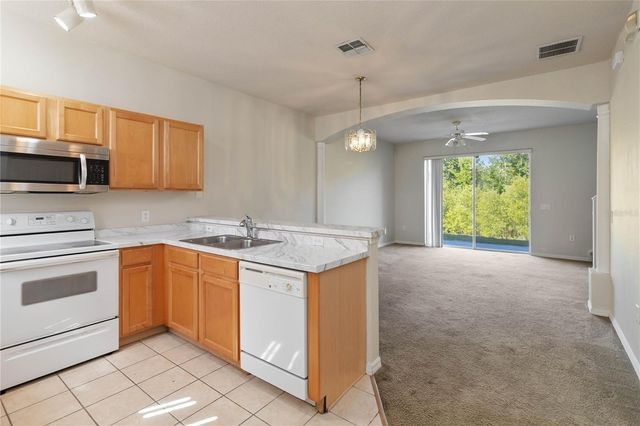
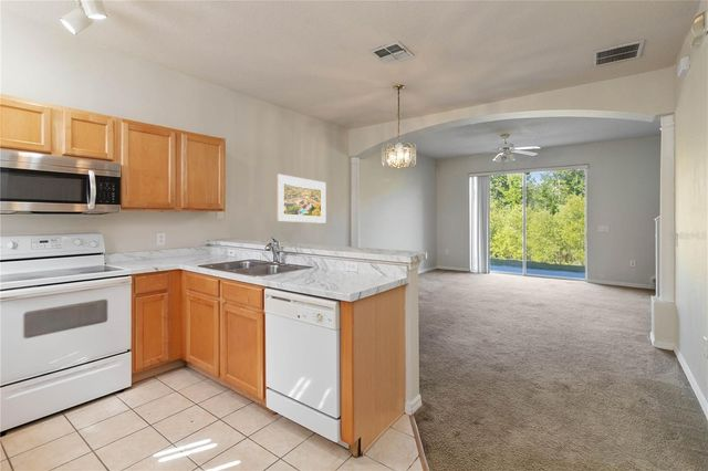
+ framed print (303, 200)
